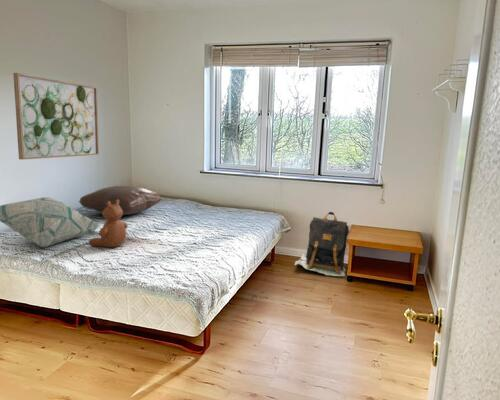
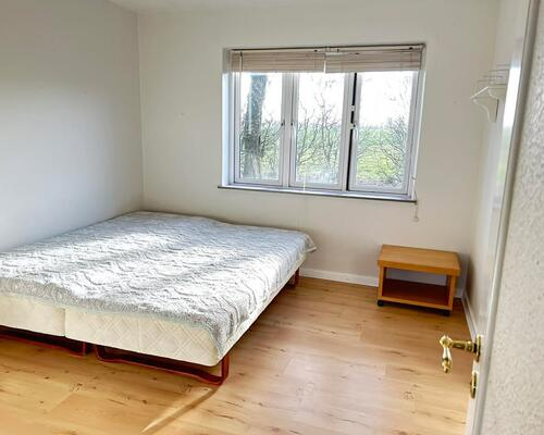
- teddy bear (107, 222)
- backpack (323, 241)
- wall art (63, 119)
- pillow (122, 200)
- decorative pillow (44, 220)
